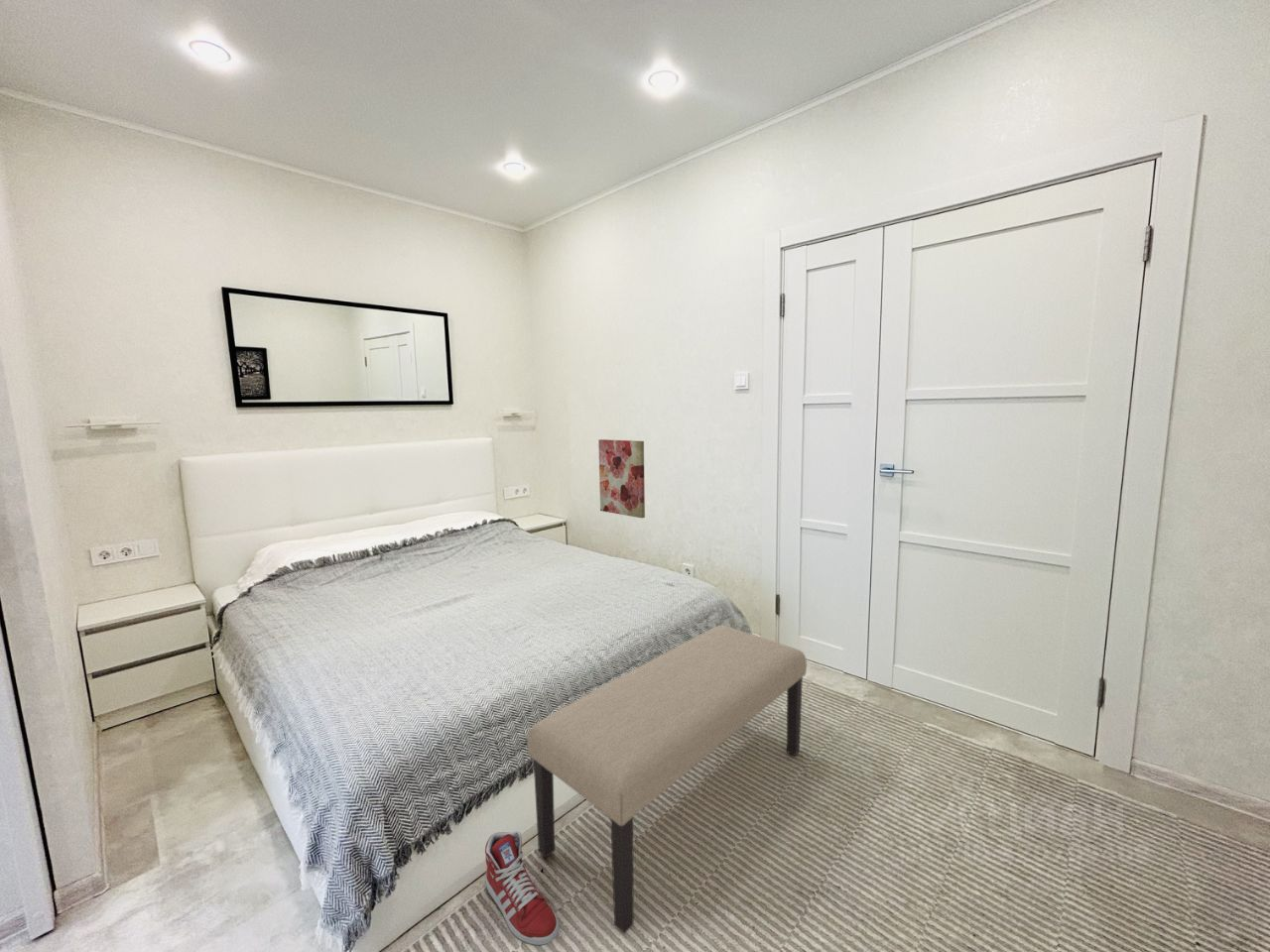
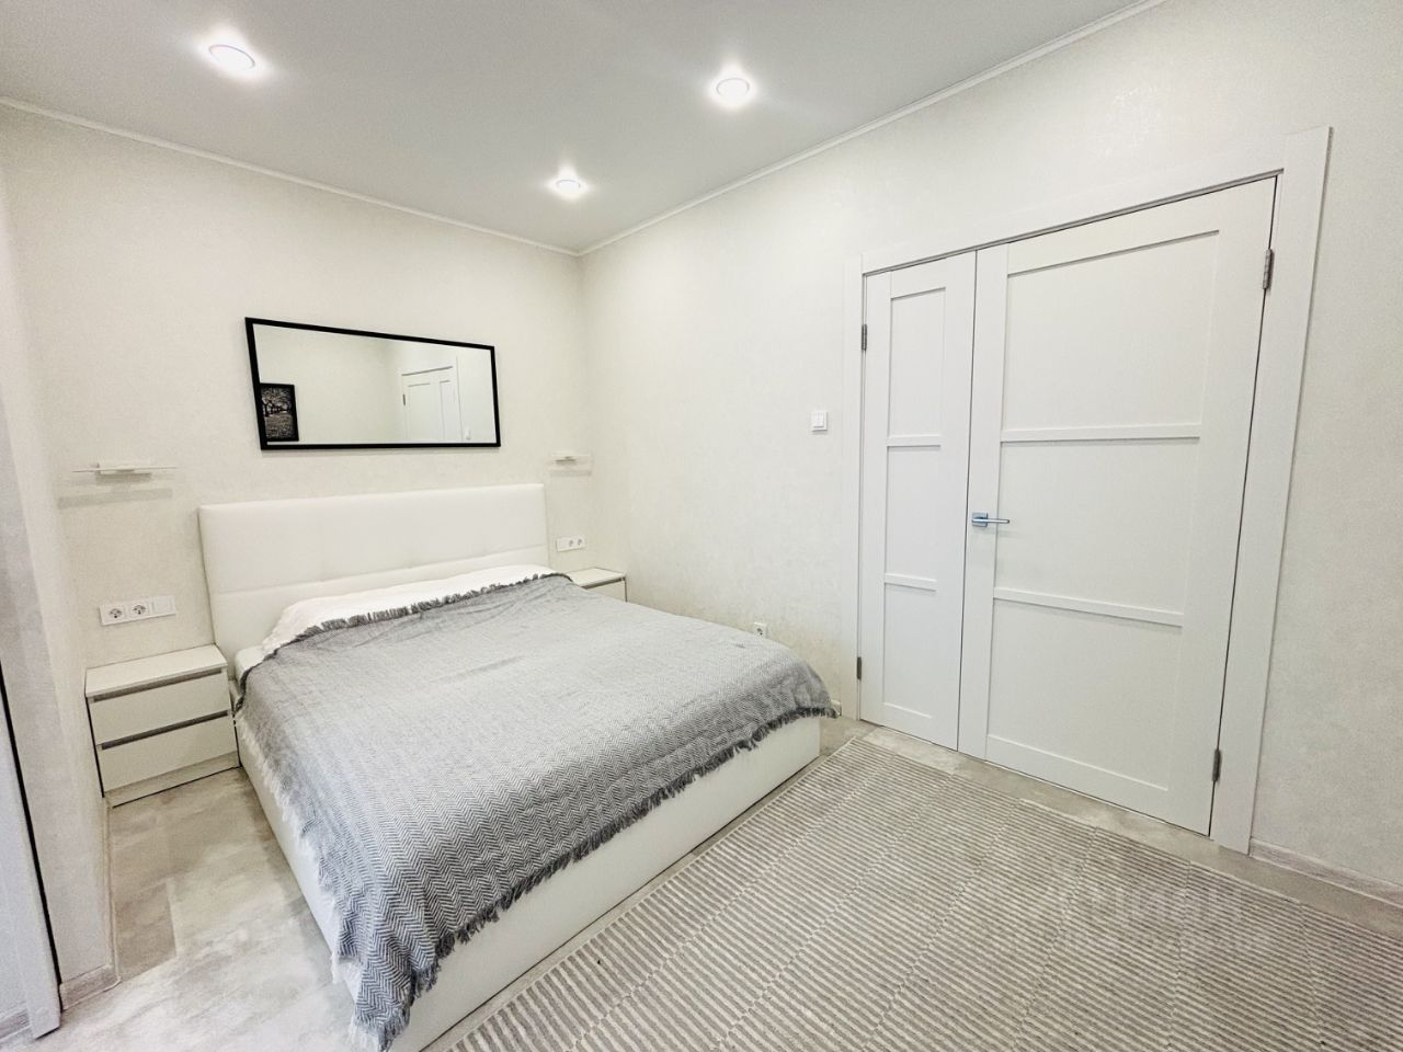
- wall art (620, 477)
- sneaker (518, 881)
- bench (685, 737)
